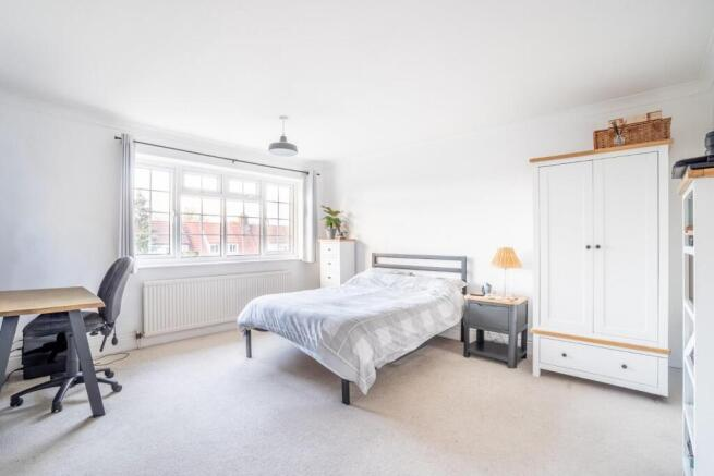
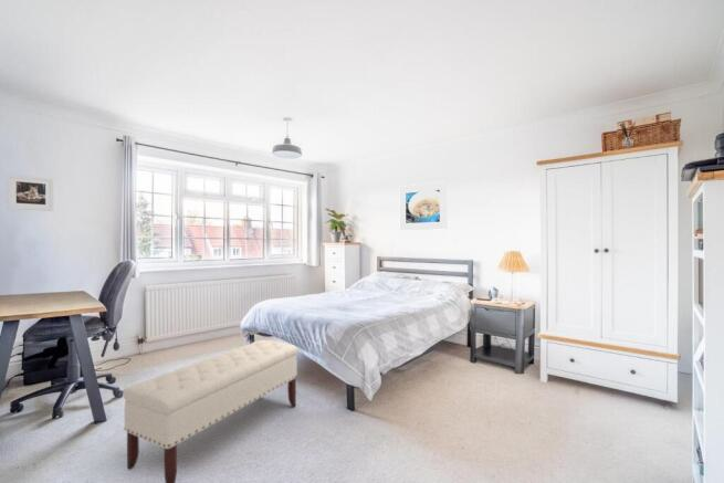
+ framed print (422, 207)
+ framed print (31, 192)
+ bench (224, 397)
